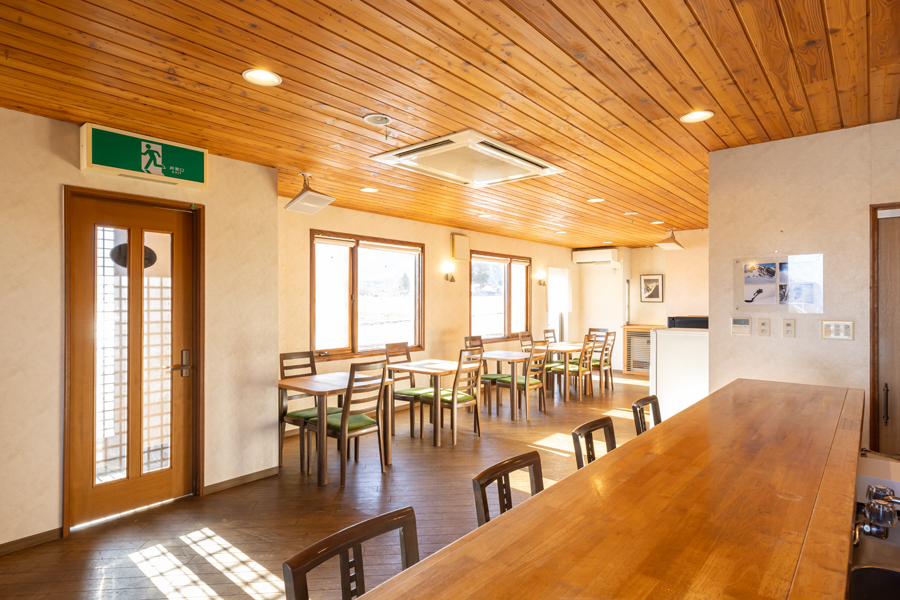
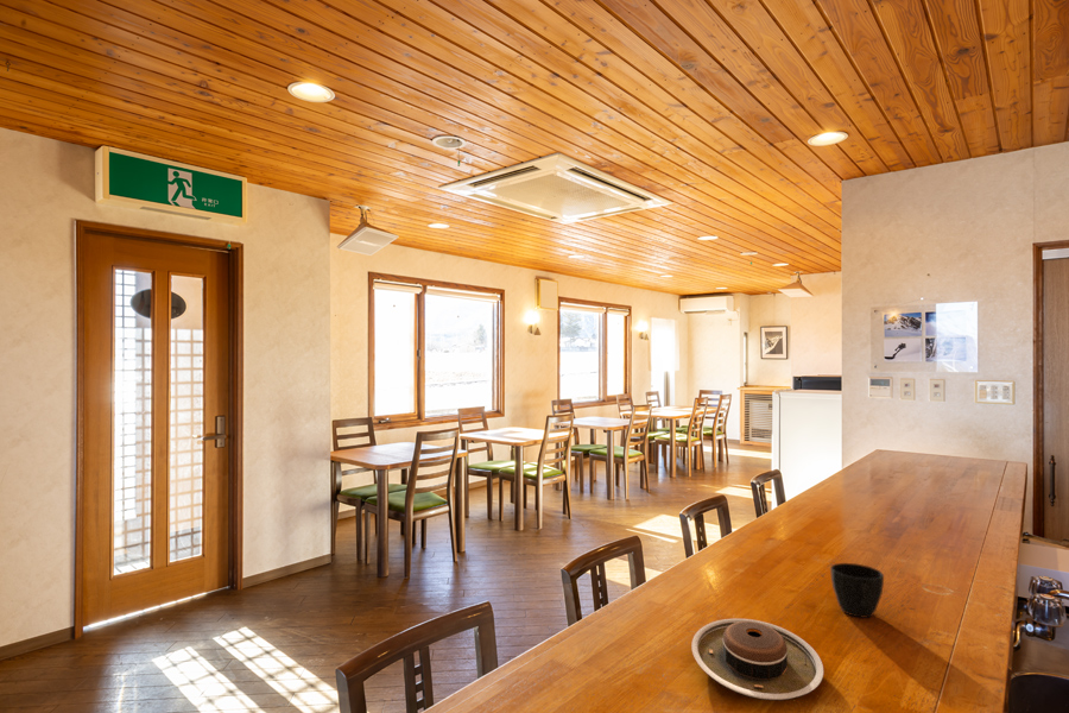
+ plate (754, 649)
+ cup (855, 592)
